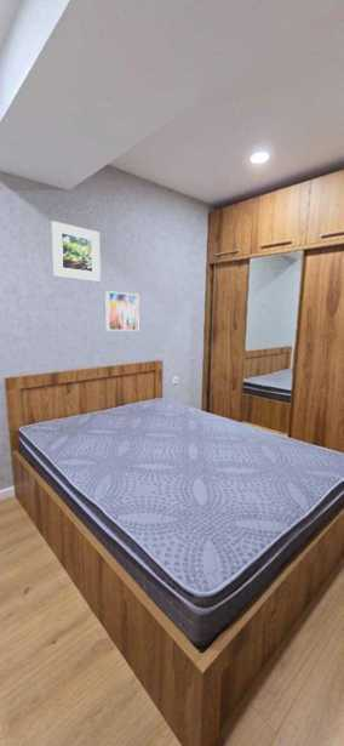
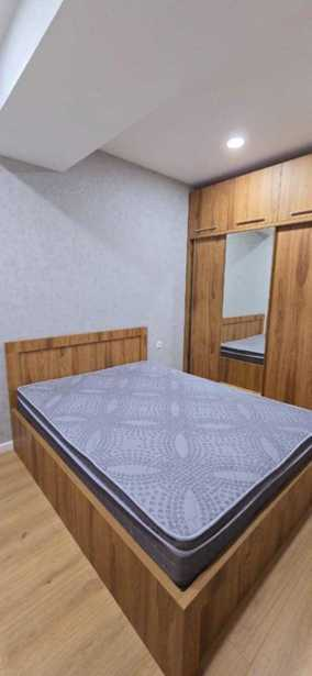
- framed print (122, 312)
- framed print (76, 252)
